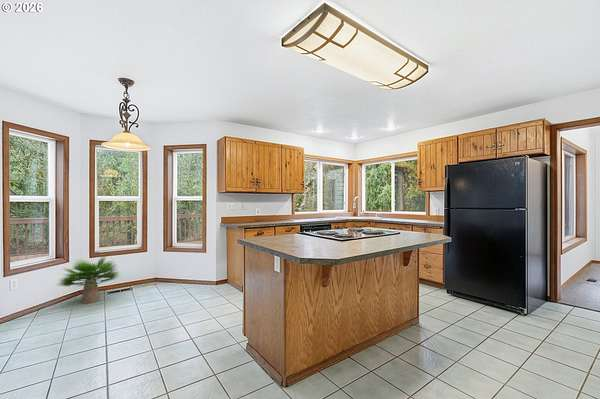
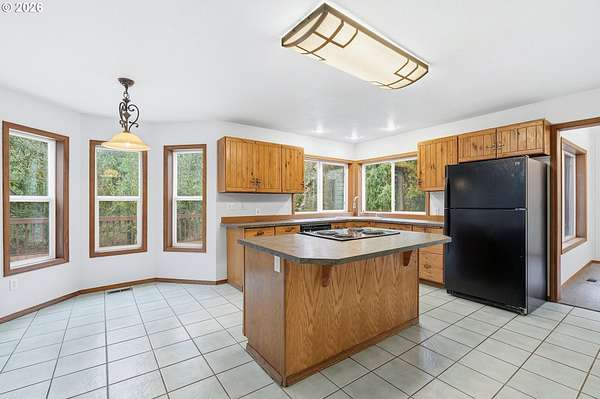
- potted plant (90, 278)
